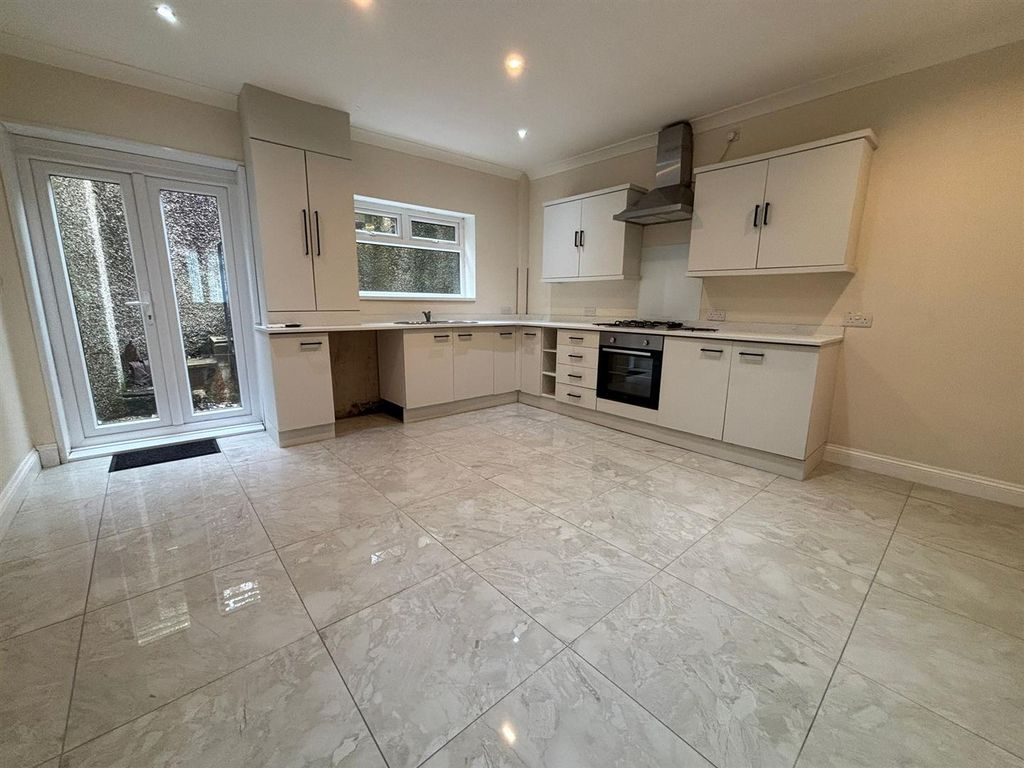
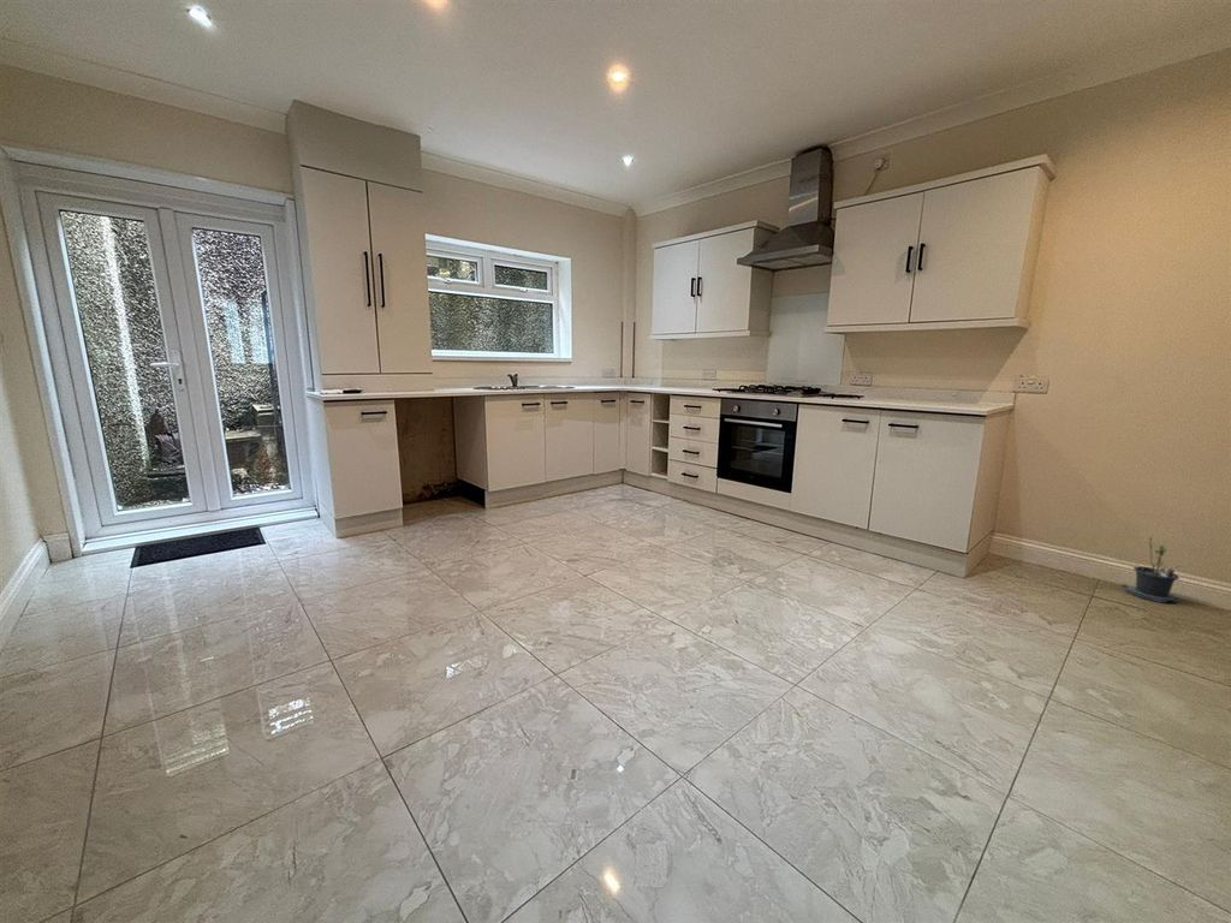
+ potted plant (1154, 566)
